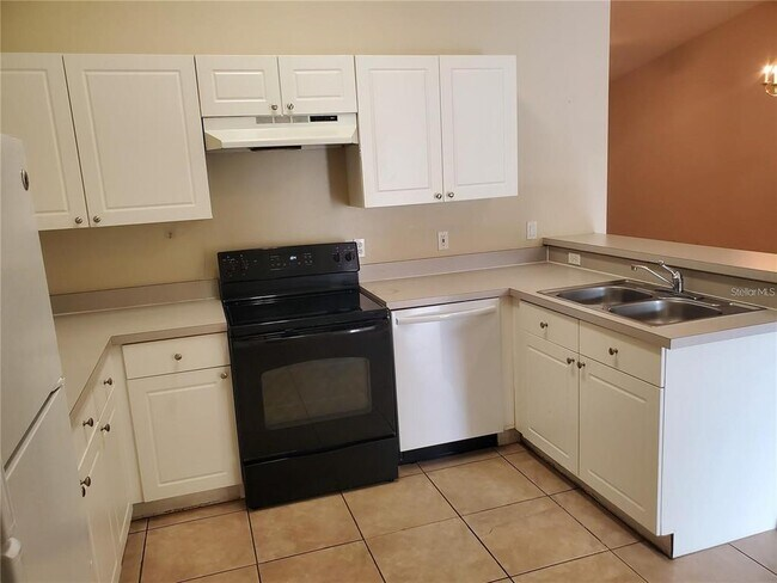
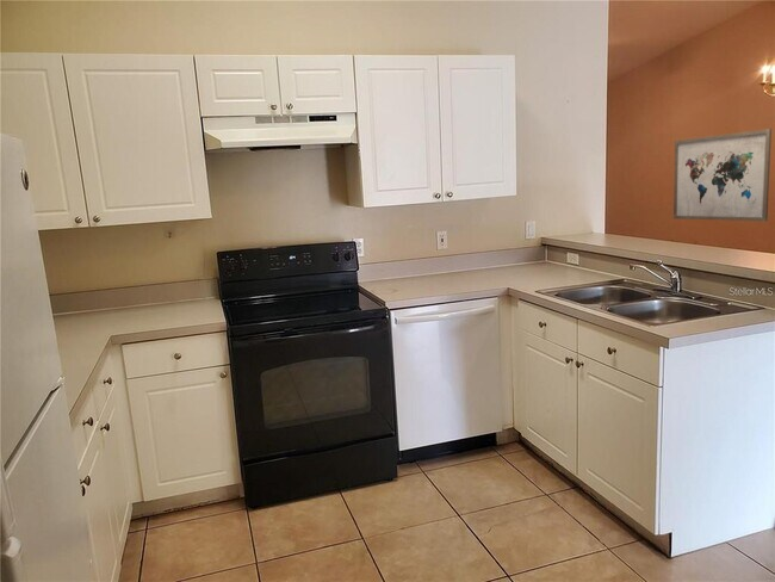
+ wall art (717, 178)
